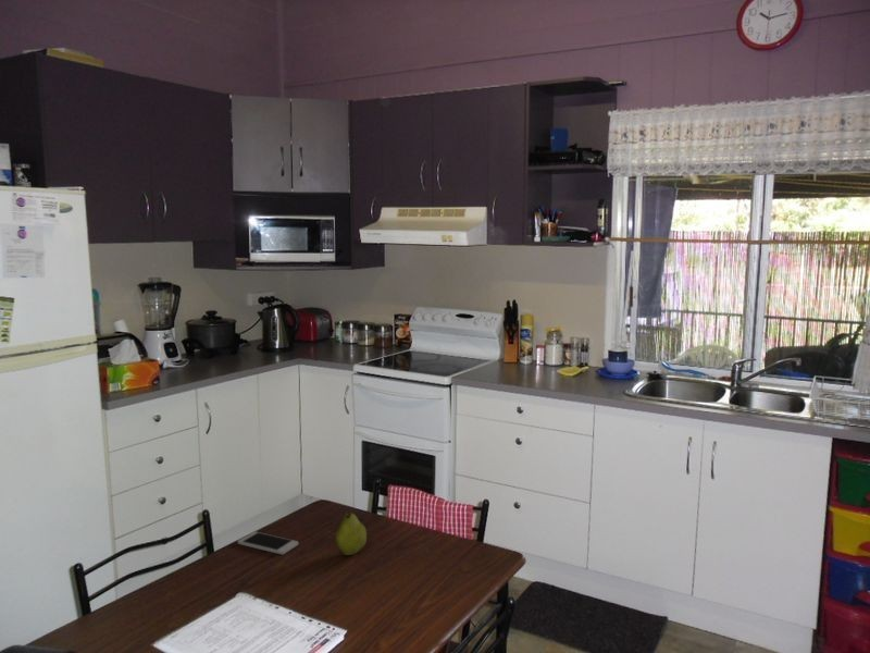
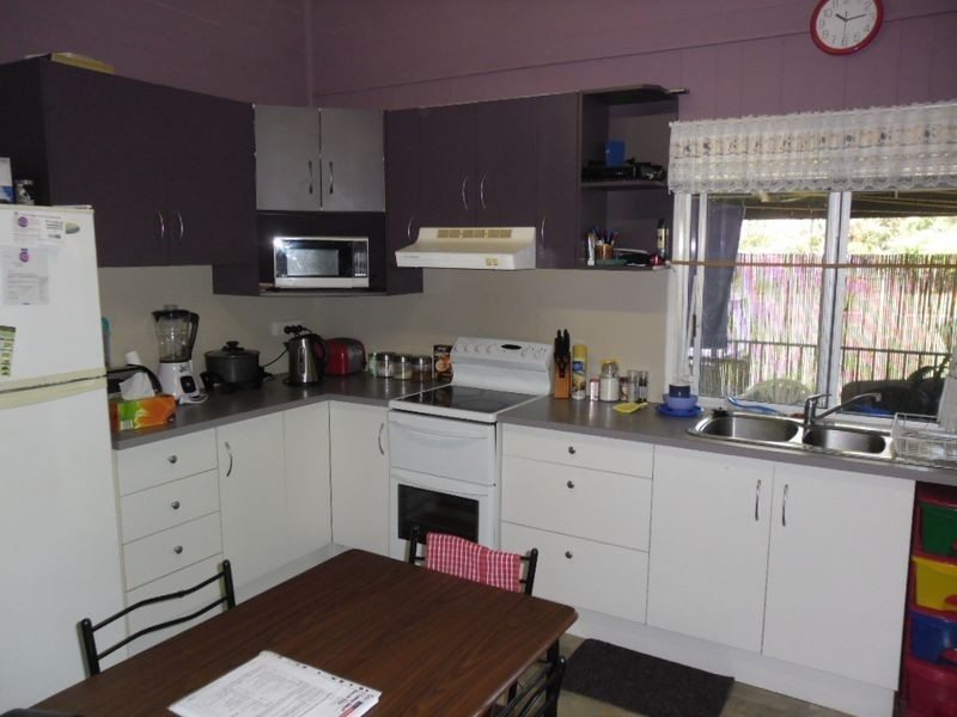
- fruit (350, 532)
- smartphone (268, 542)
